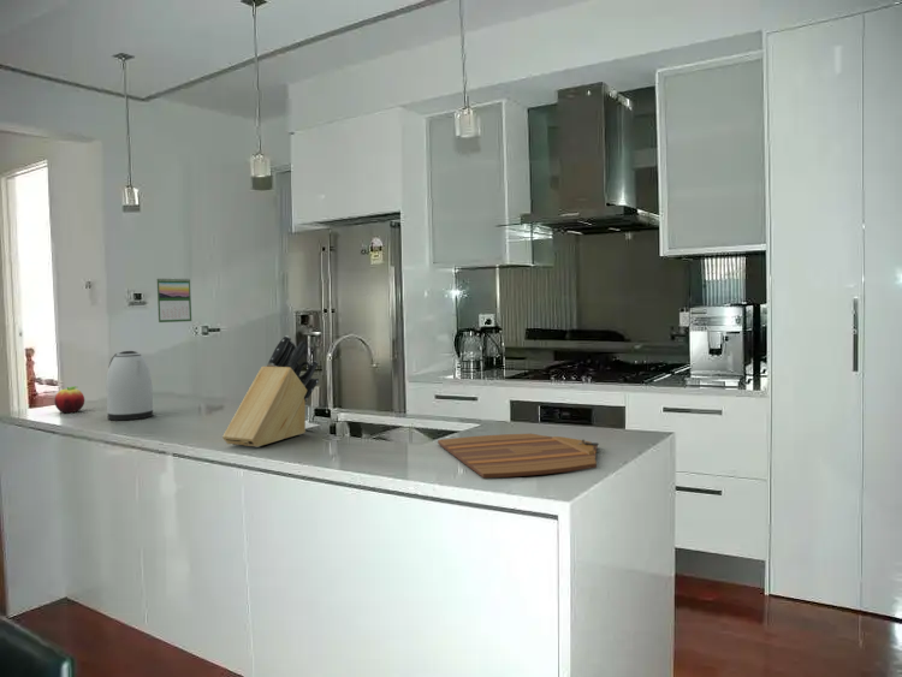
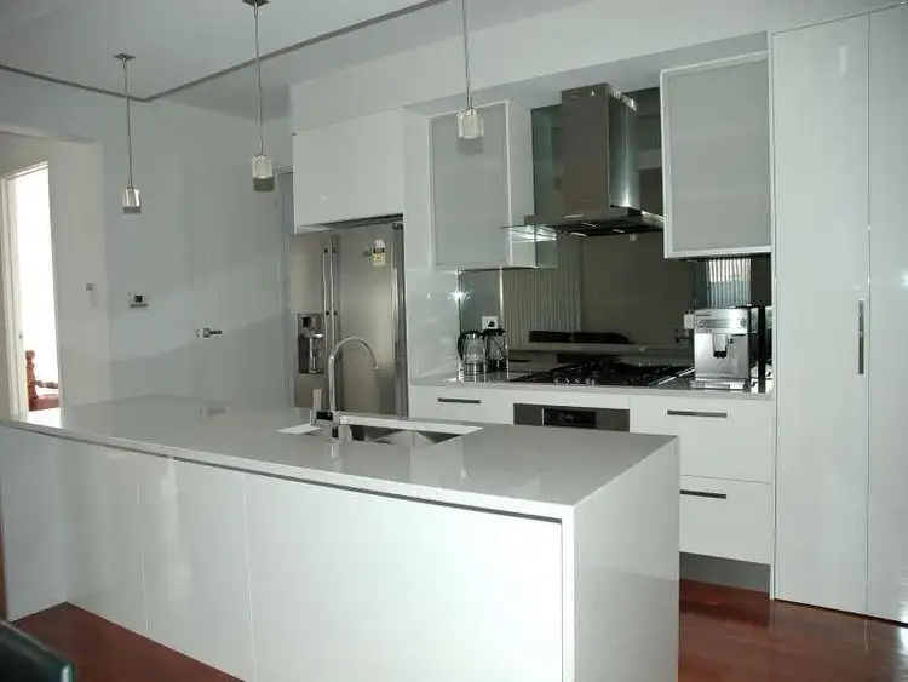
- kettle (125, 384)
- fruit (69, 399)
- knife block (274, 387)
- calendar (174, 299)
- cutting board (529, 447)
